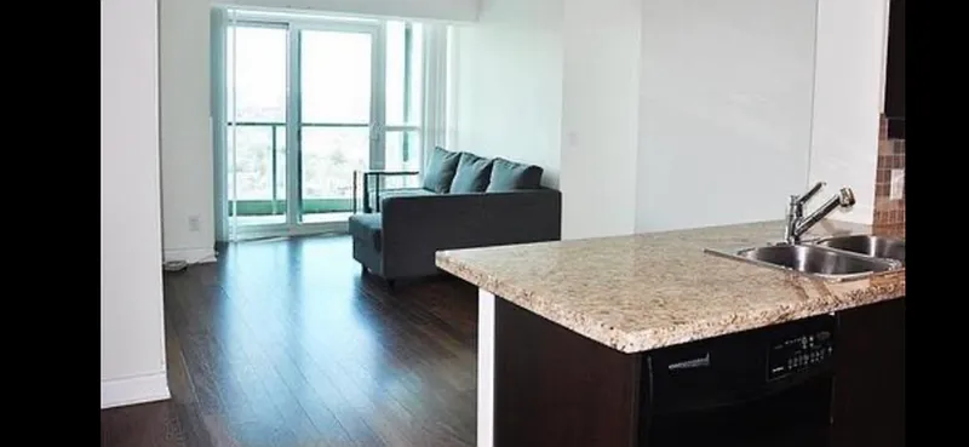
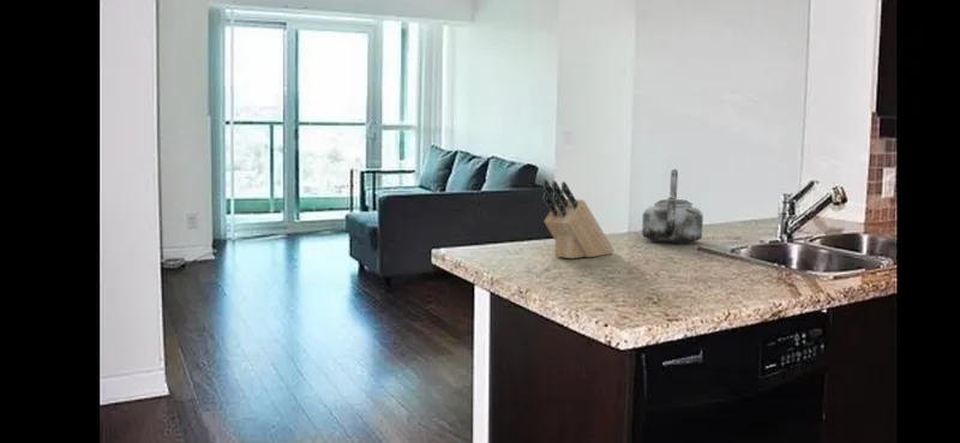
+ knife block (576, 217)
+ kettle (672, 205)
